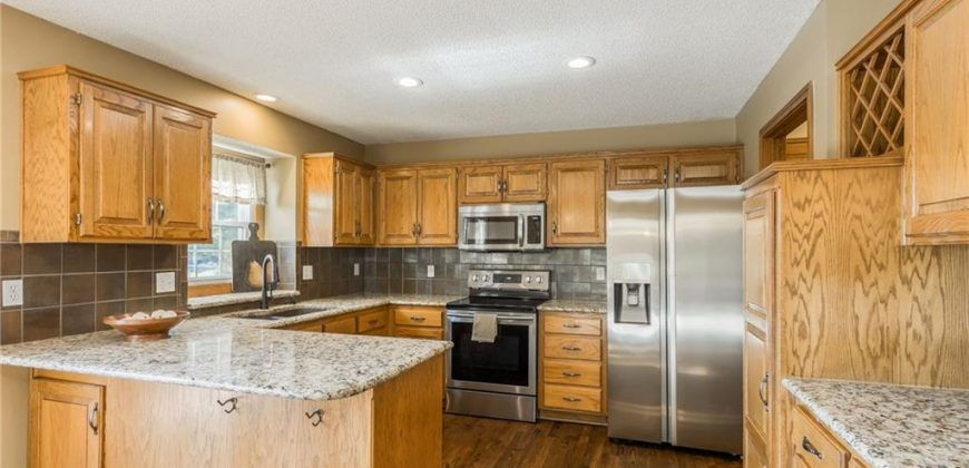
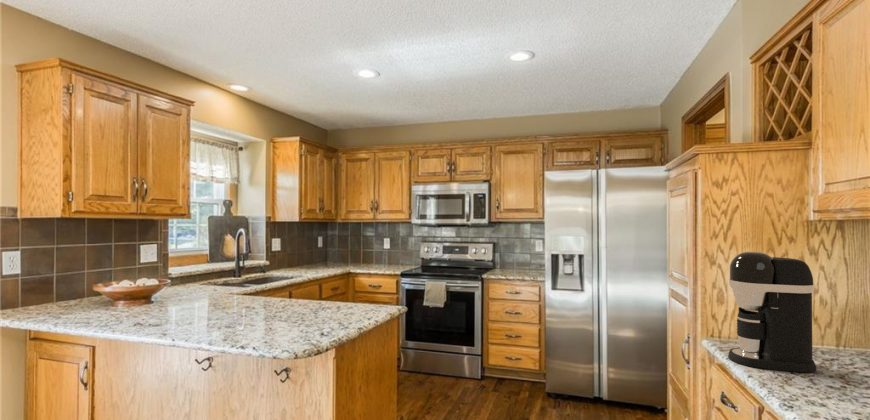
+ coffee maker (770, 307)
